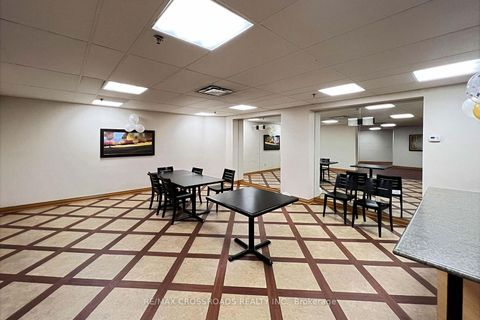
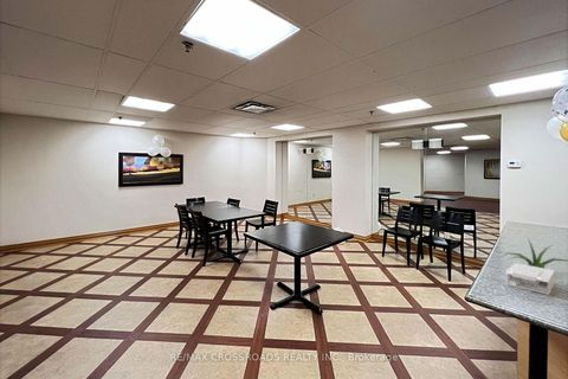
+ plant (534, 255)
+ tissue box (529, 277)
